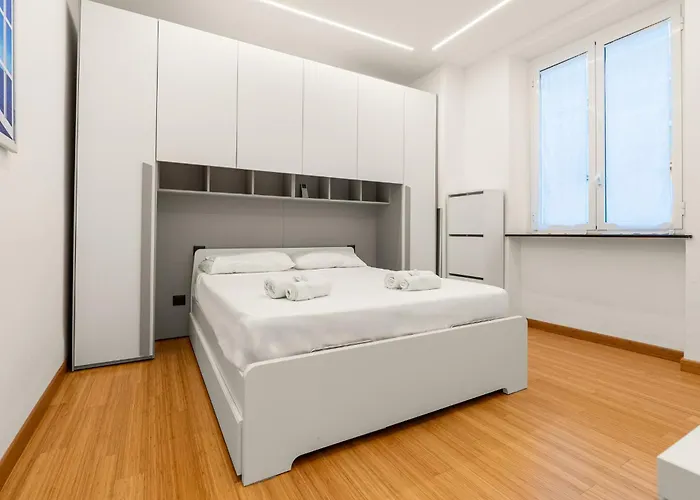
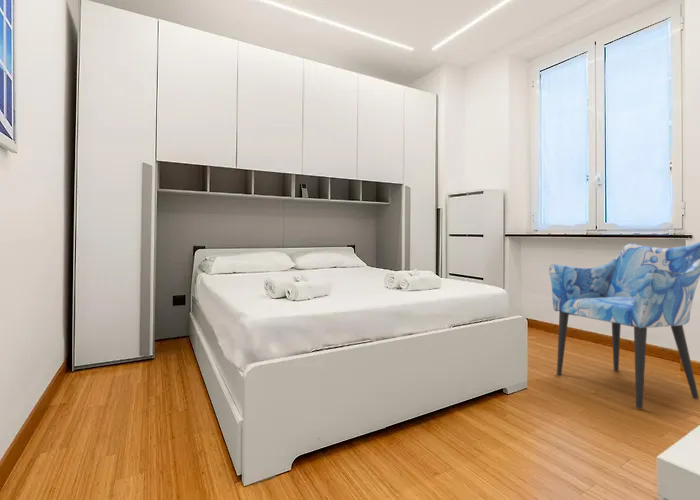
+ armchair (630, 313)
